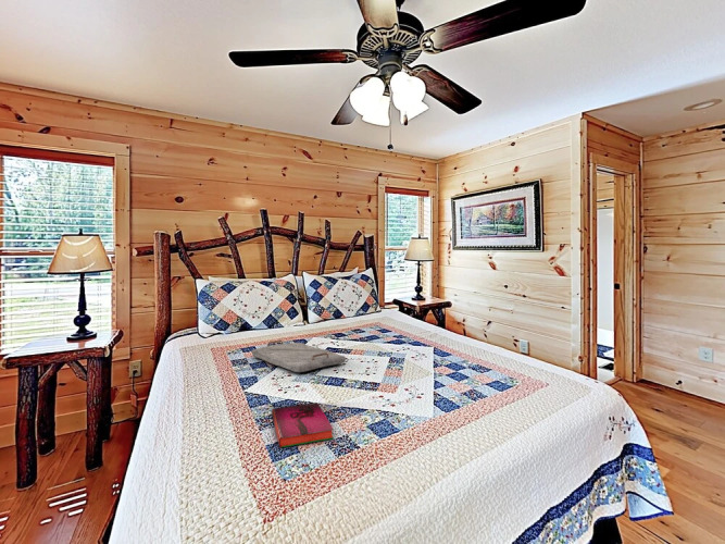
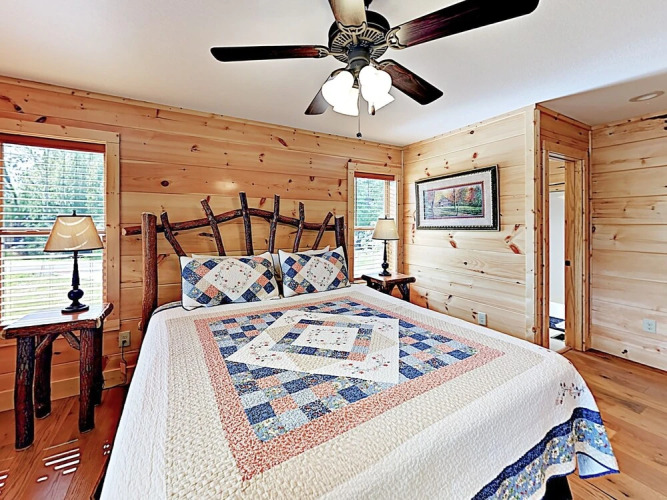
- hardback book (300, 422)
- serving tray (301, 353)
